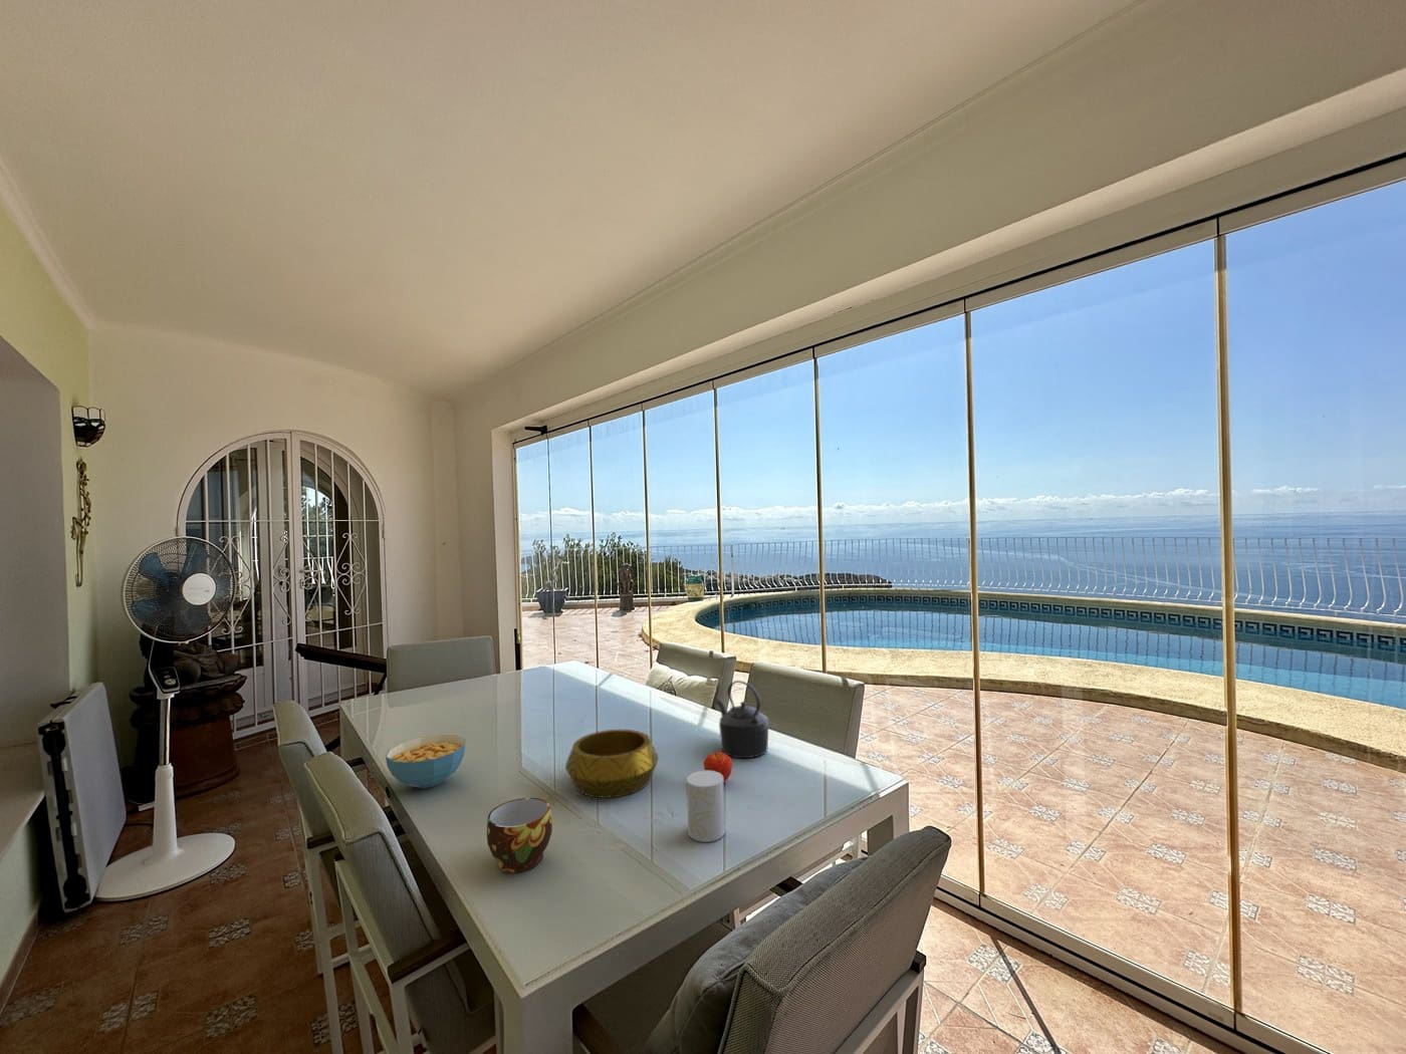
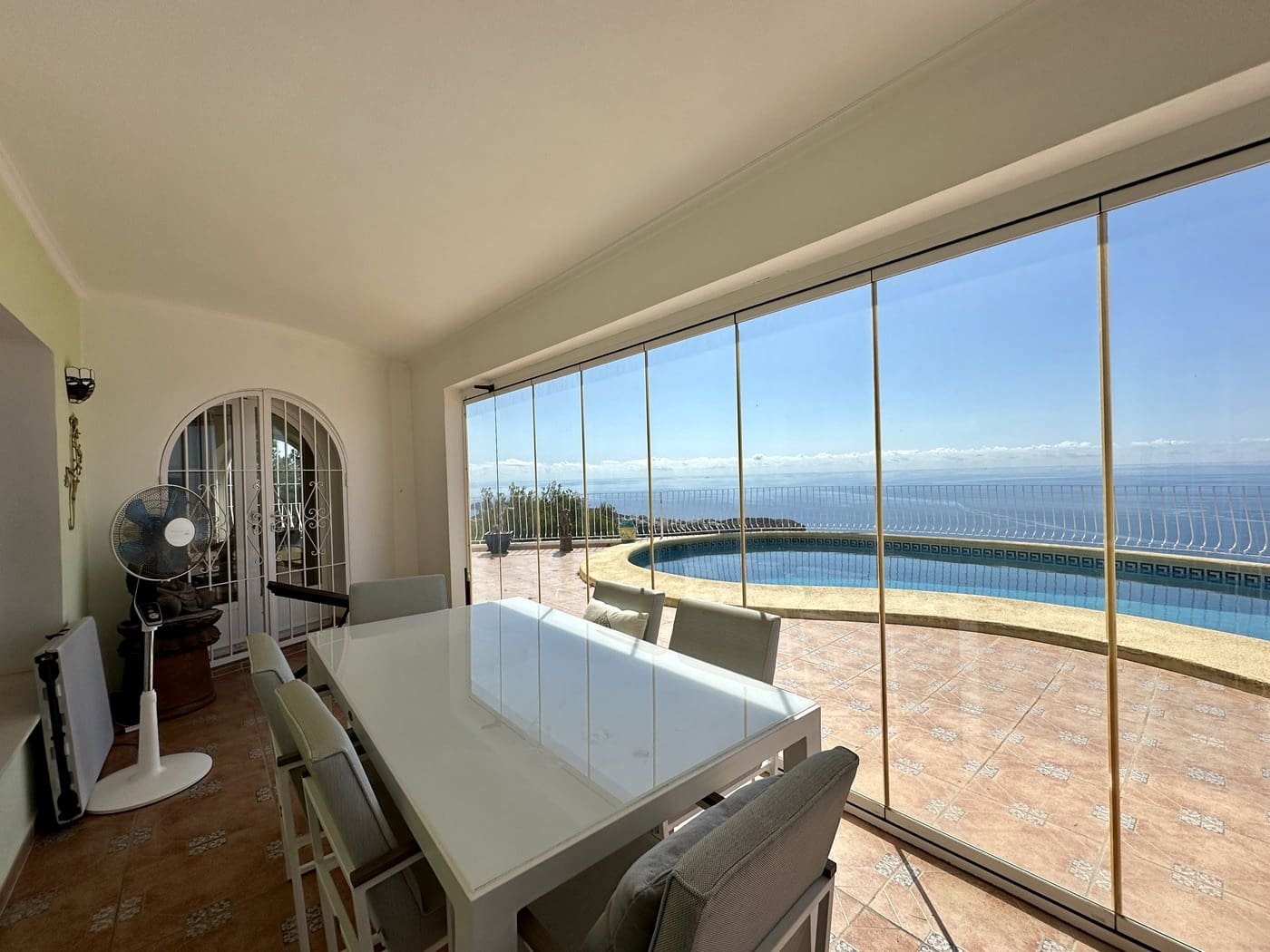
- cup (705, 805)
- cup (516, 835)
- cereal bowl (427, 765)
- decorative bowl (611, 761)
- kettle (736, 712)
- fruit (718, 766)
